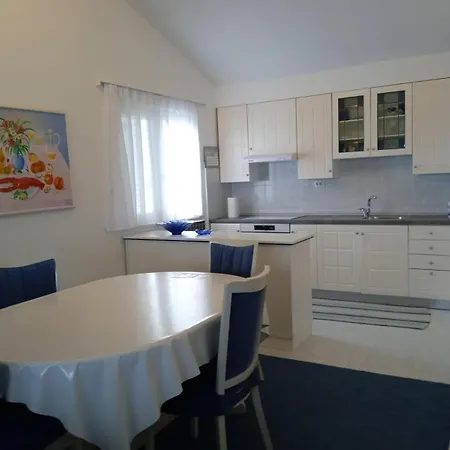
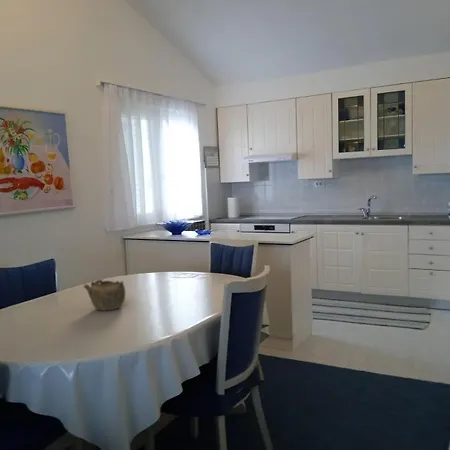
+ teapot (104, 294)
